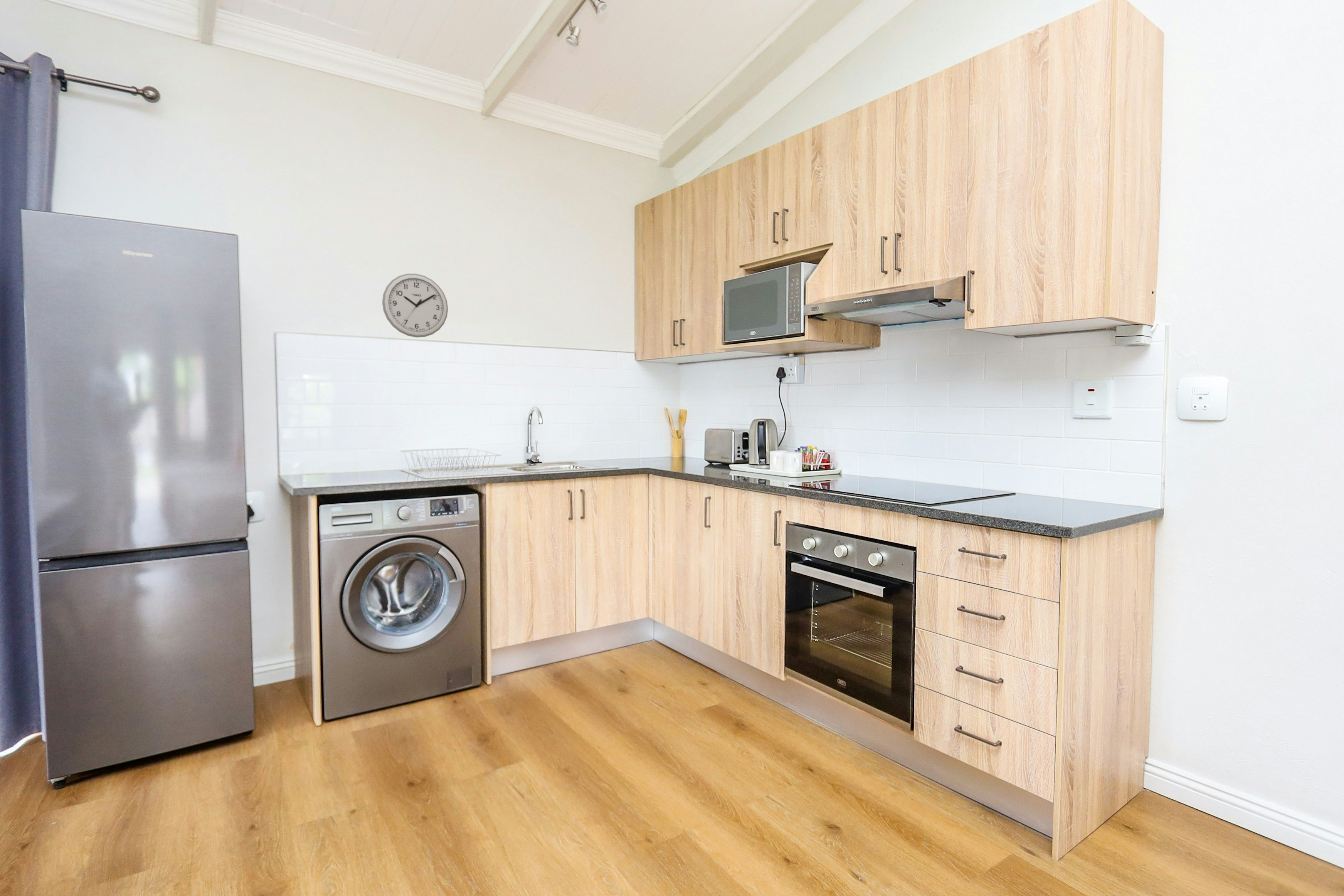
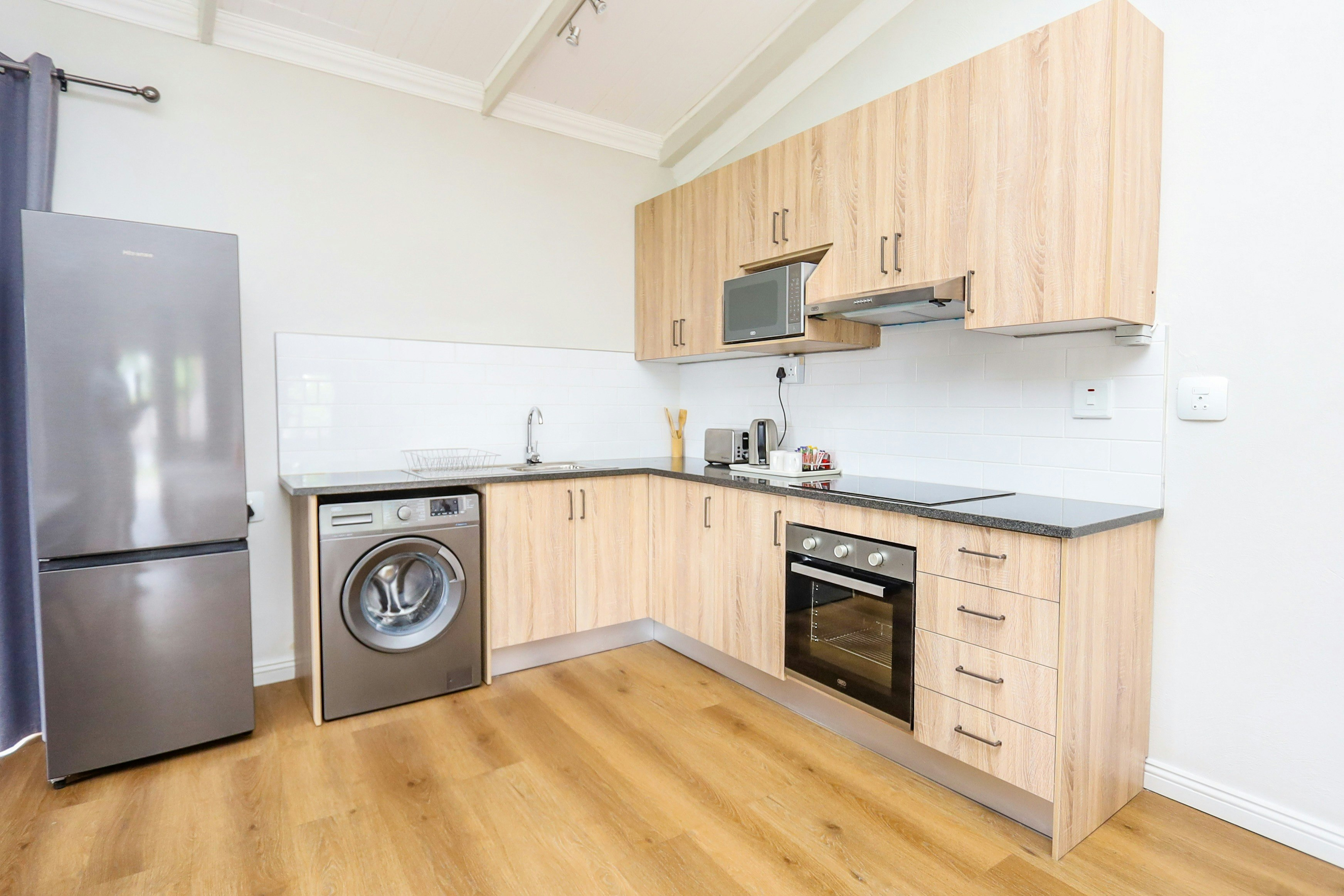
- wall clock (416, 305)
